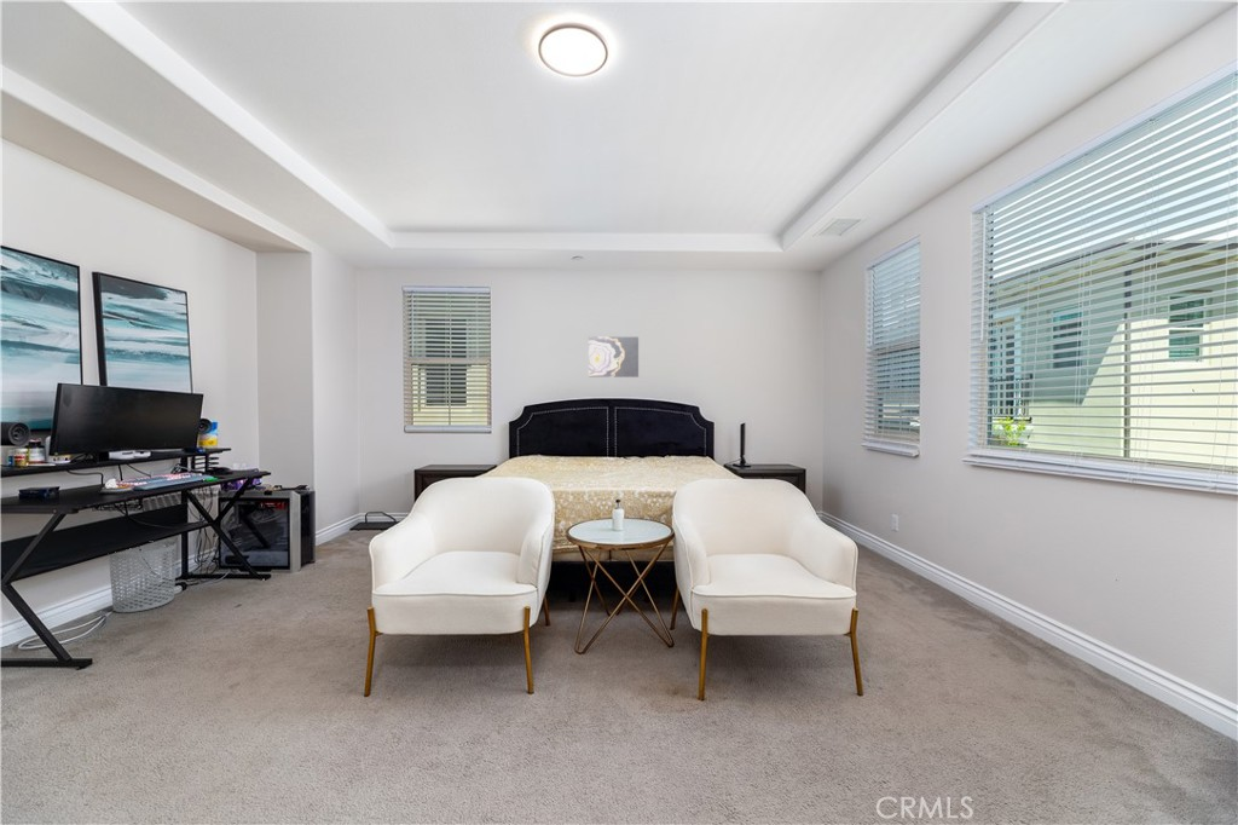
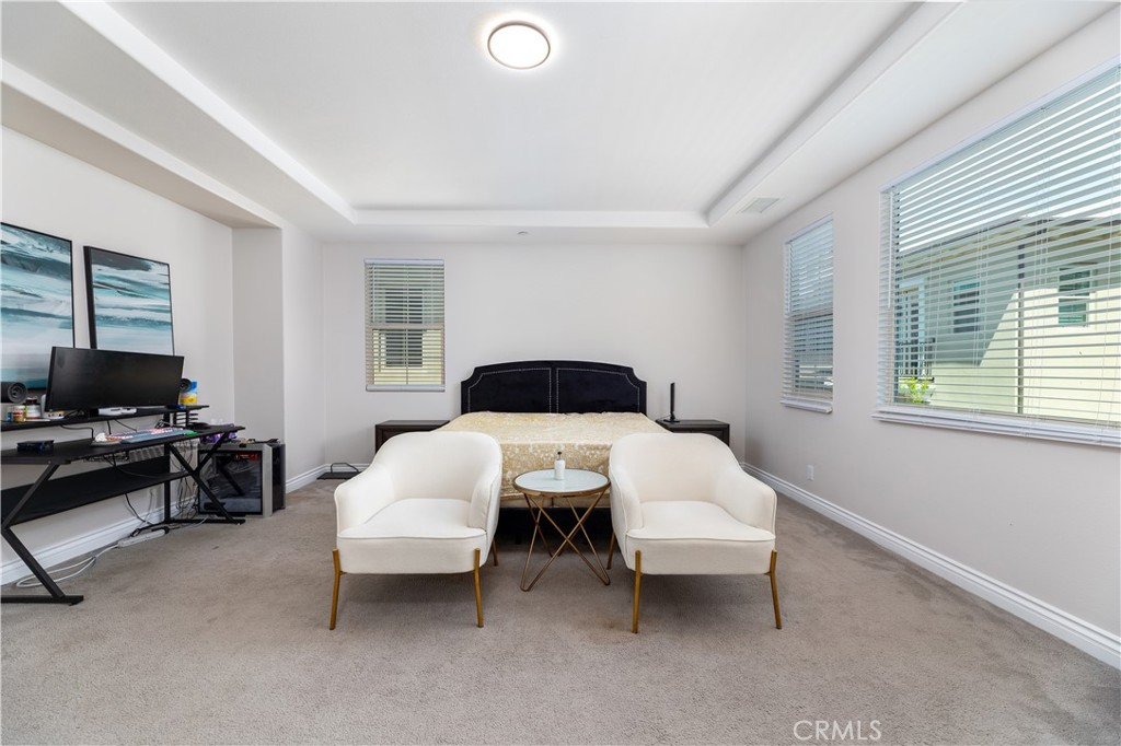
- wall art (613, 357)
- waste bin (144, 576)
